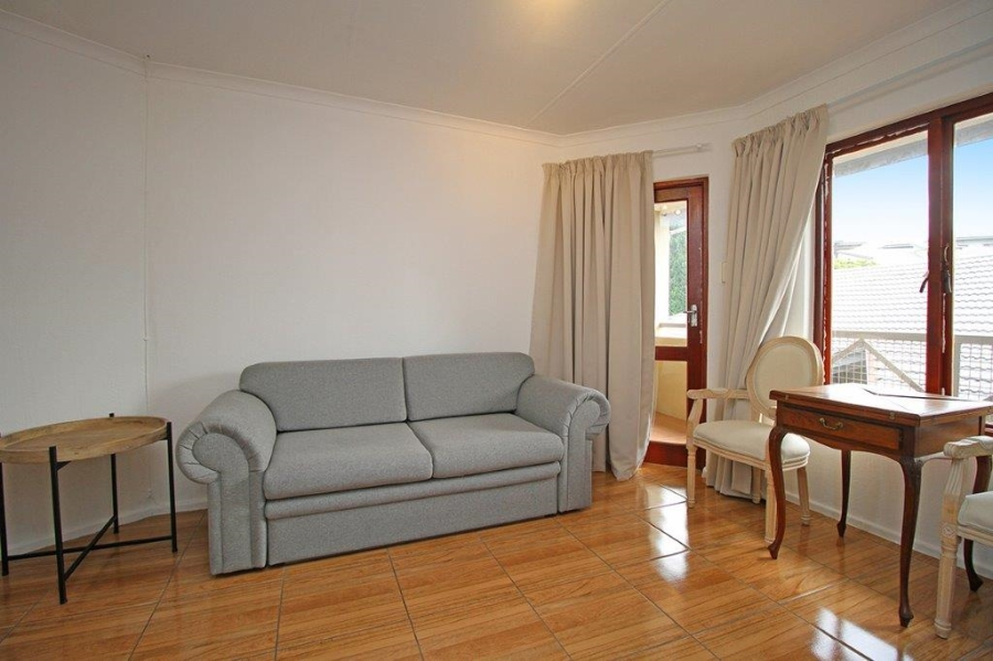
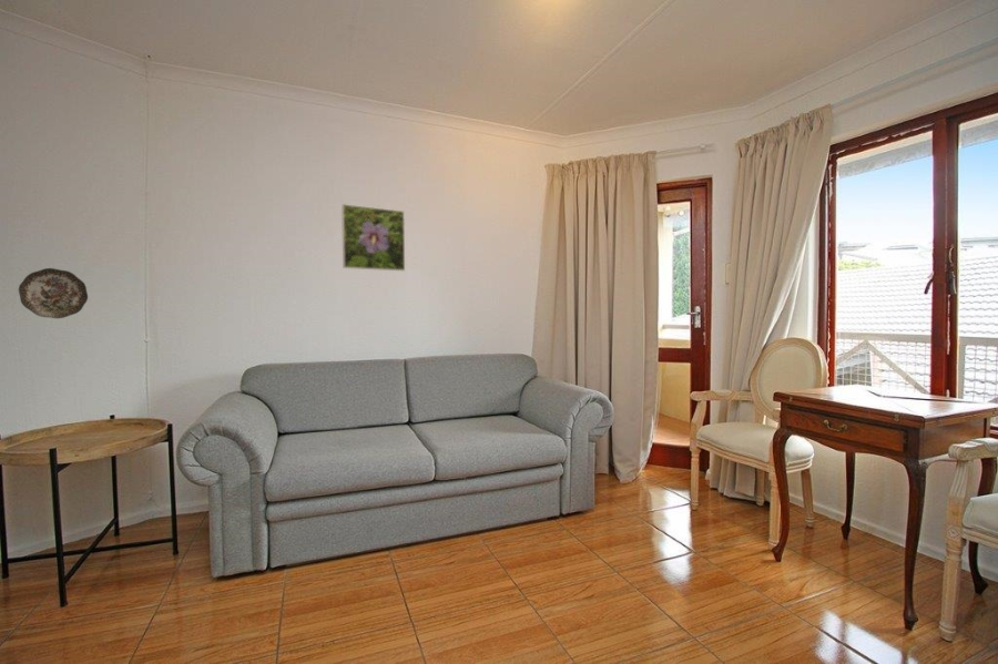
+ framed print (374, 238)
+ decorative plate (54, 293)
